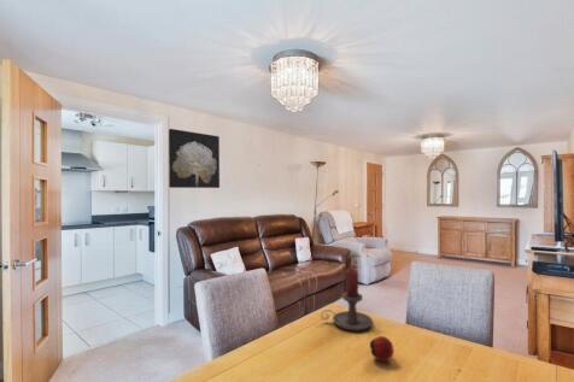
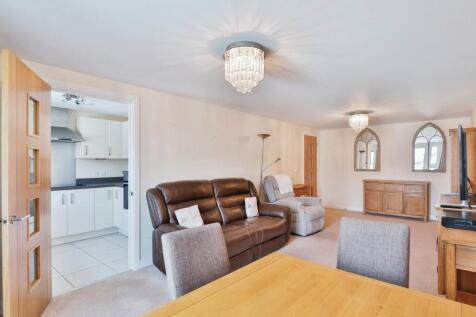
- wall art (195, 160)
- apple (381, 348)
- candle holder (346, 295)
